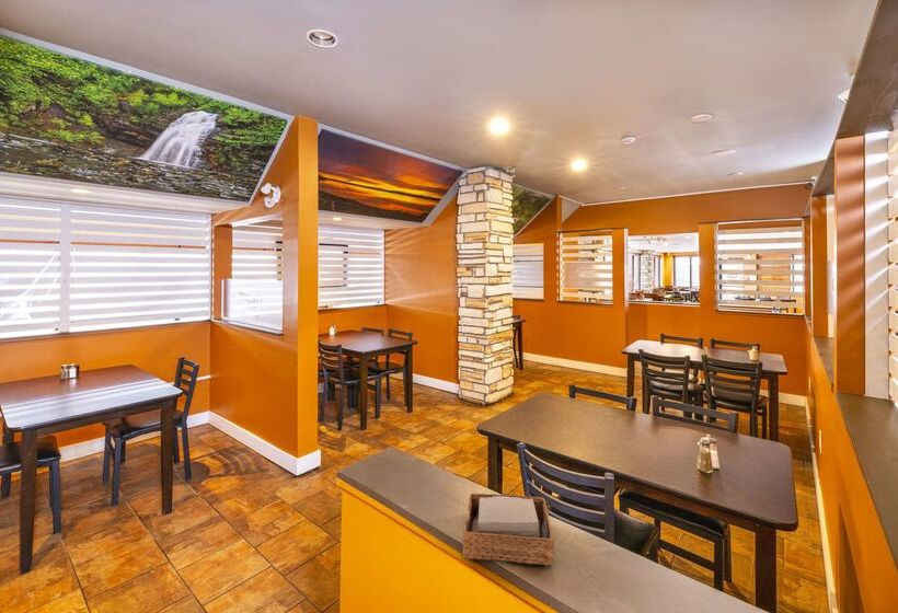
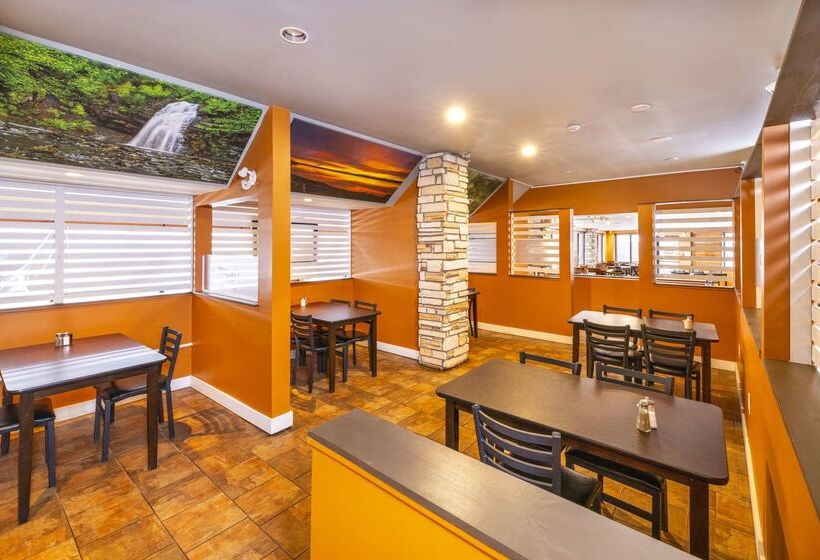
- napkin holder (507, 521)
